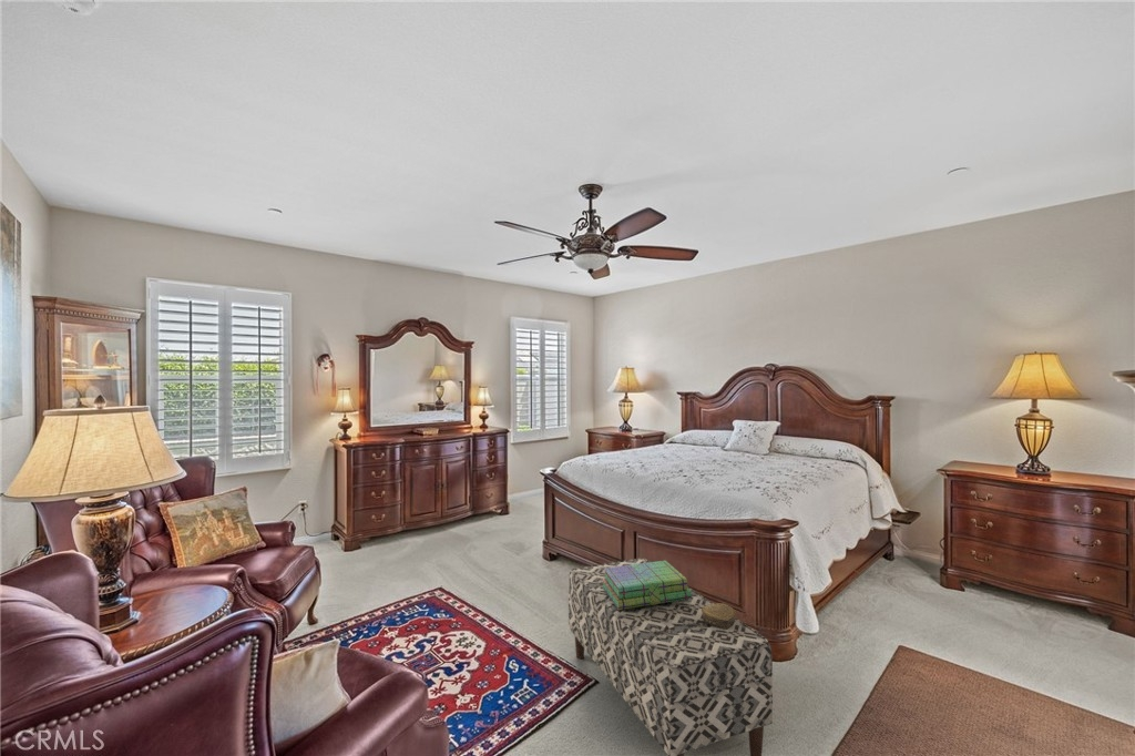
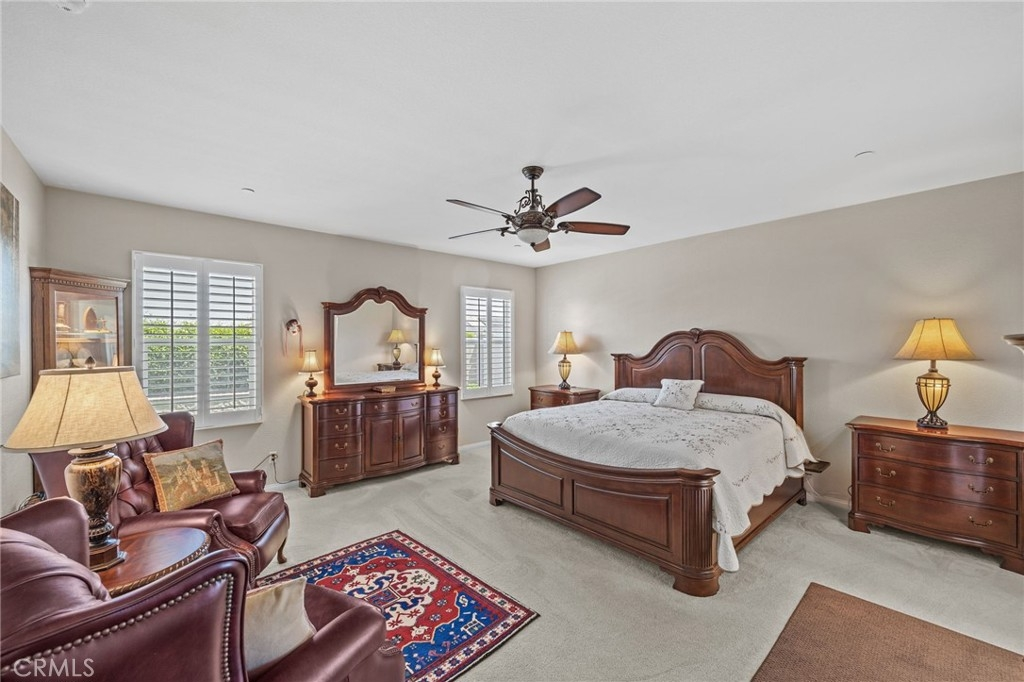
- bench (654, 650)
- decorative box (718, 613)
- stack of books (644, 585)
